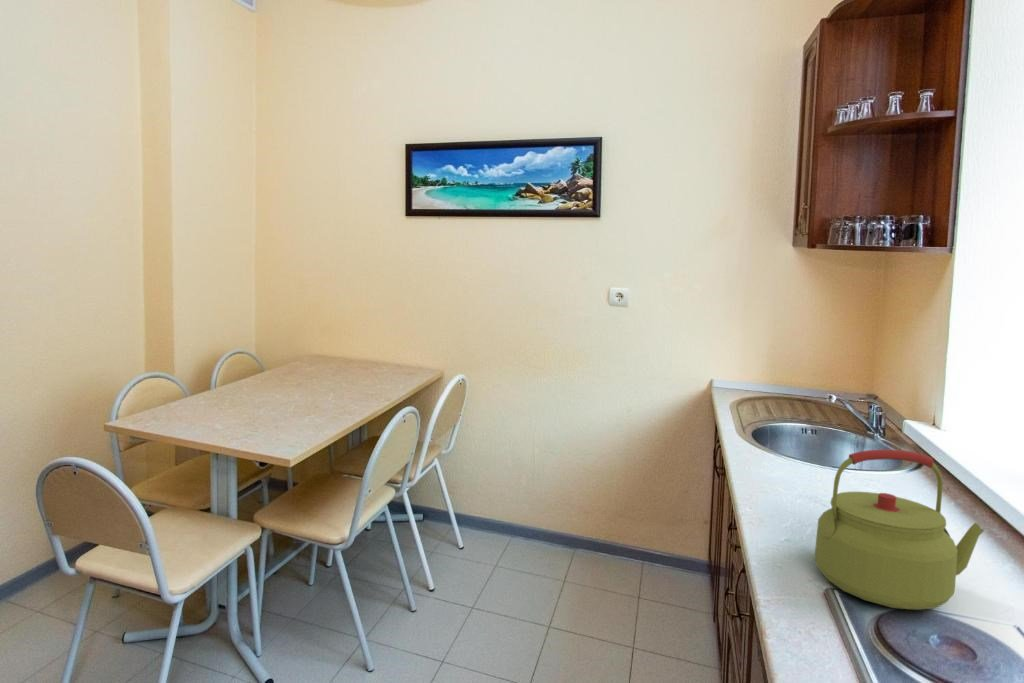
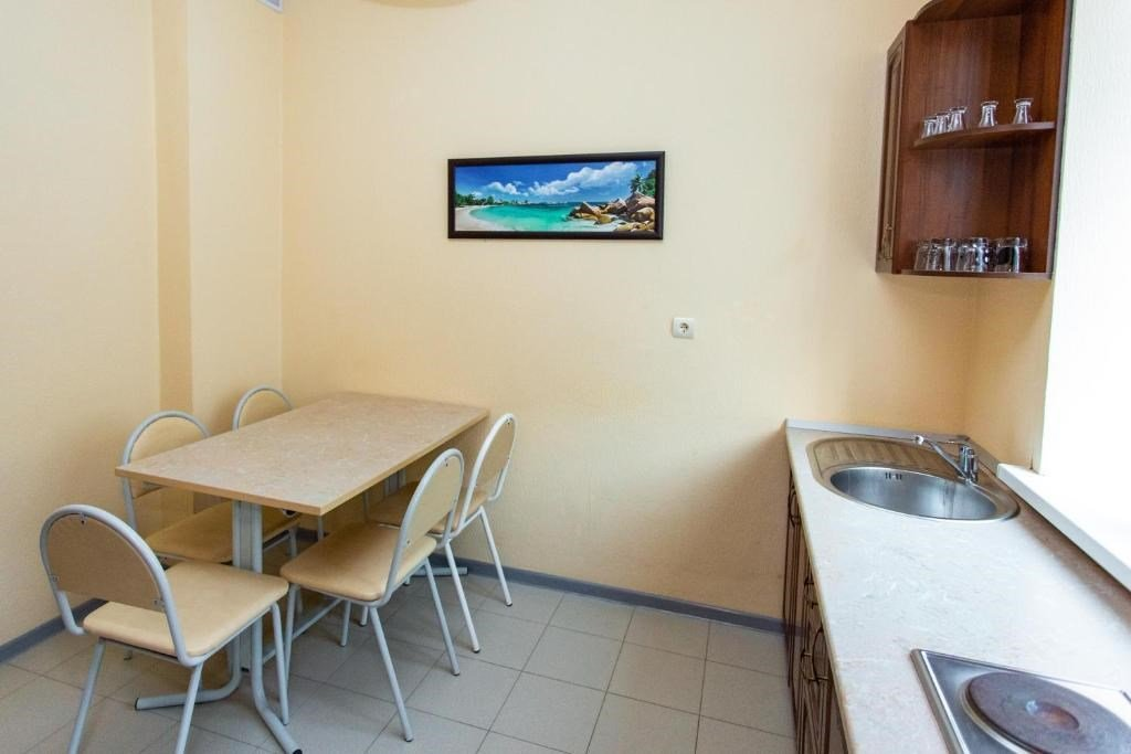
- kettle (903, 518)
